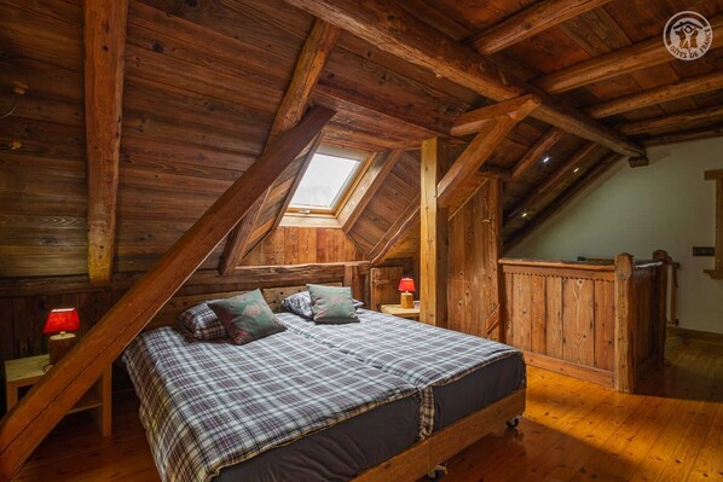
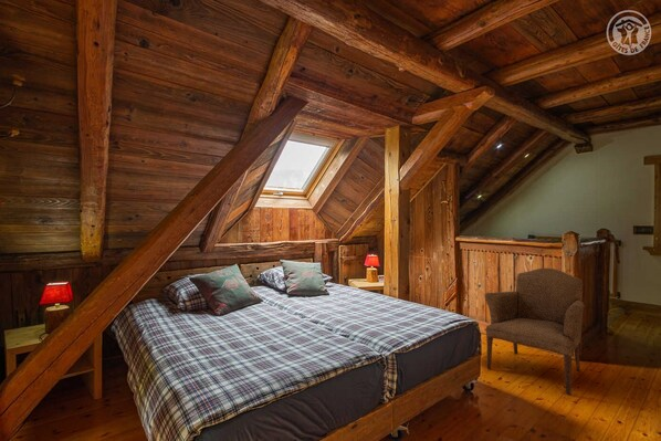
+ armchair (536, 318)
